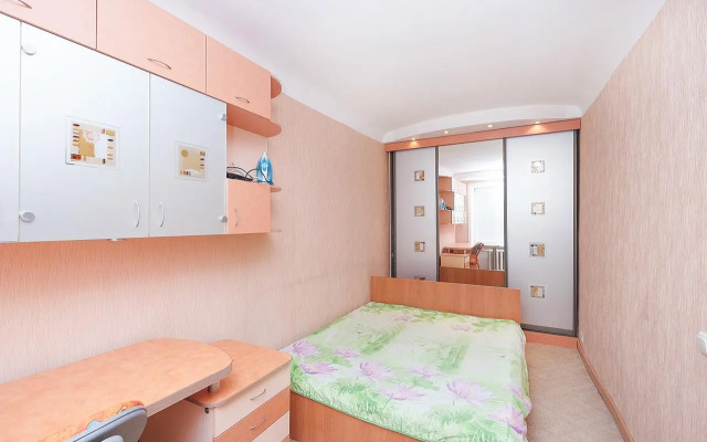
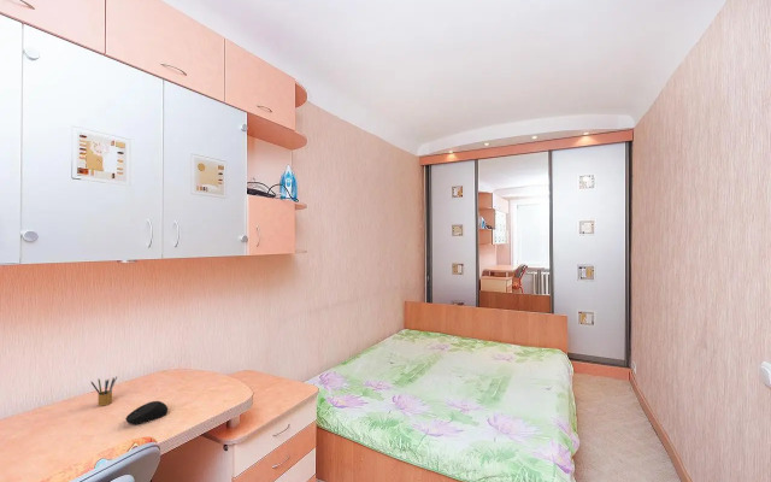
+ computer mouse (147, 411)
+ pencil box (105, 390)
